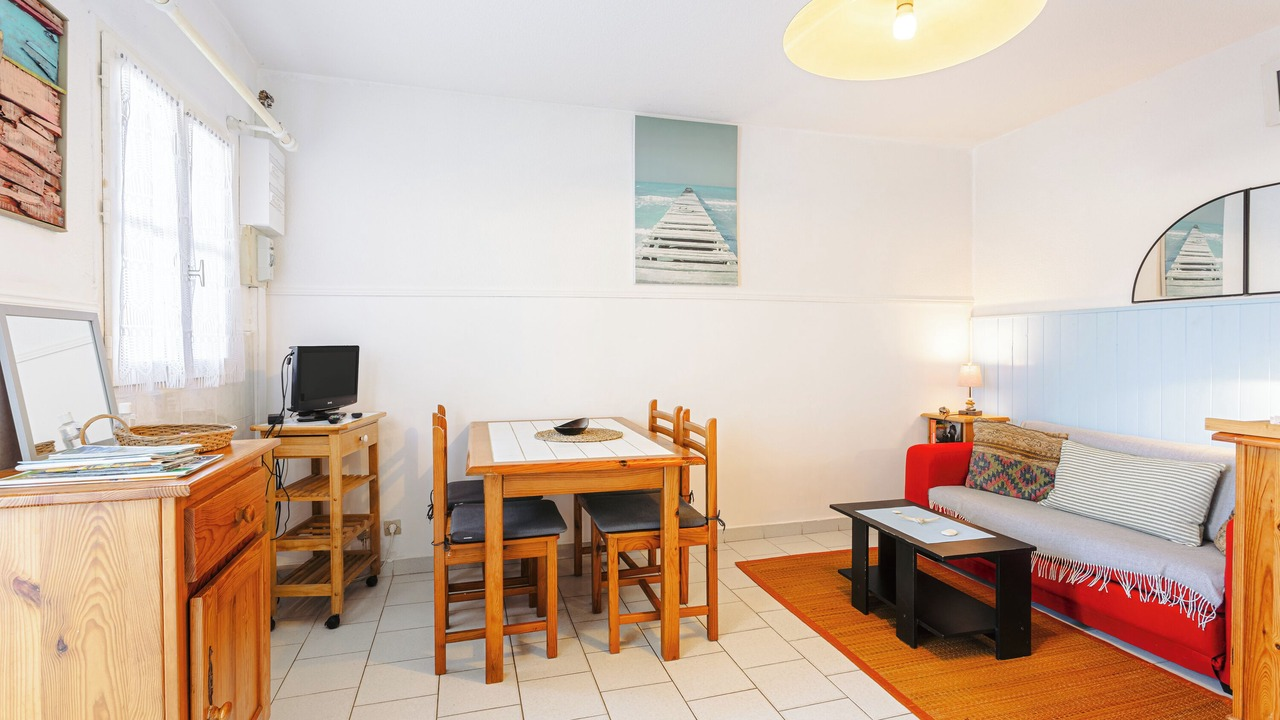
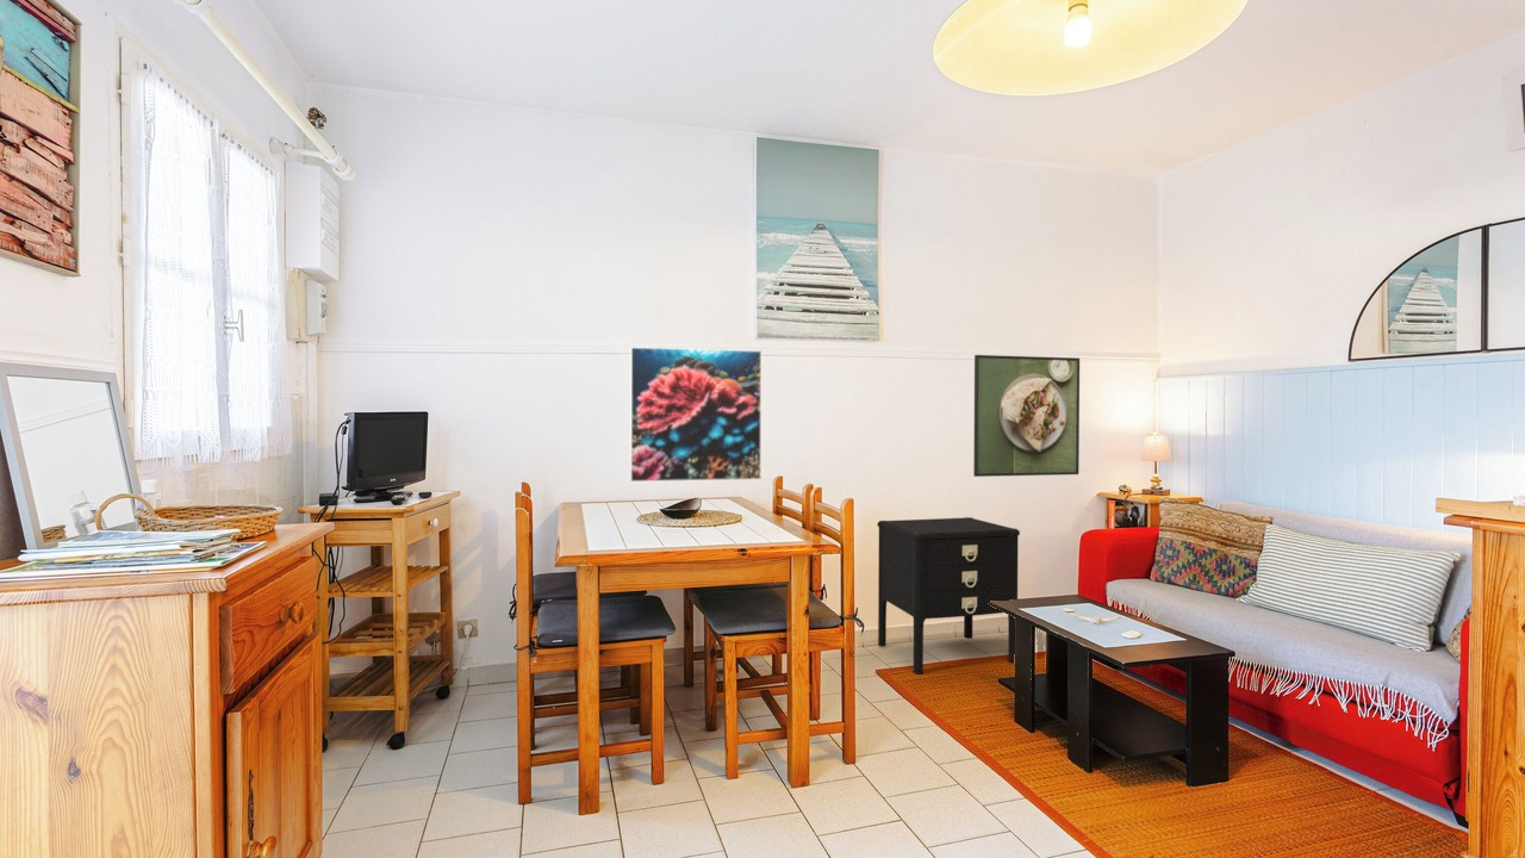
+ nightstand (946, 589)
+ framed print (1027, 416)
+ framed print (697, 415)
